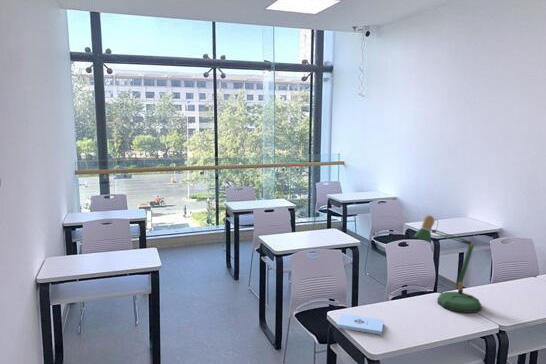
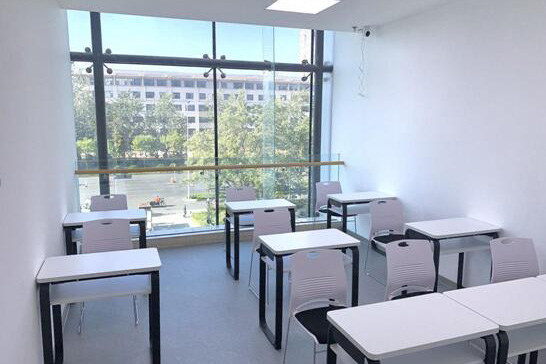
- notepad (360, 323)
- desk lamp (462, 266)
